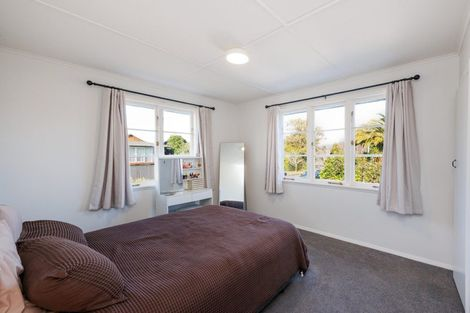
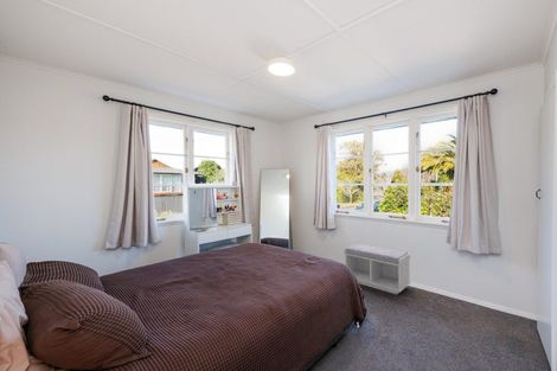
+ bench (376, 266)
